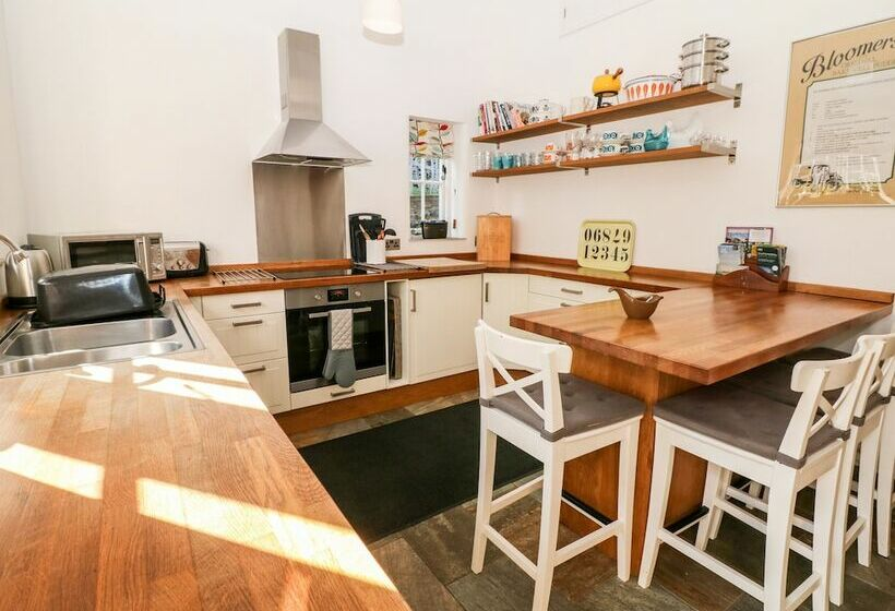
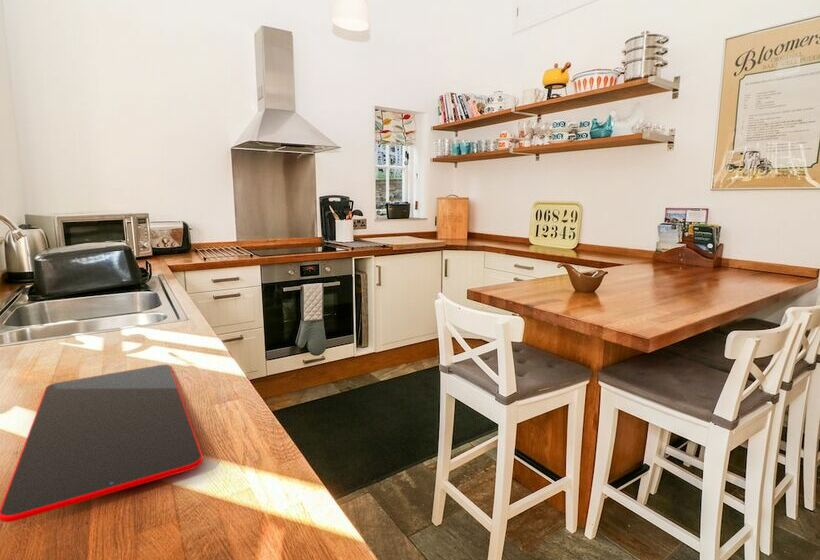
+ cutting board (111, 418)
